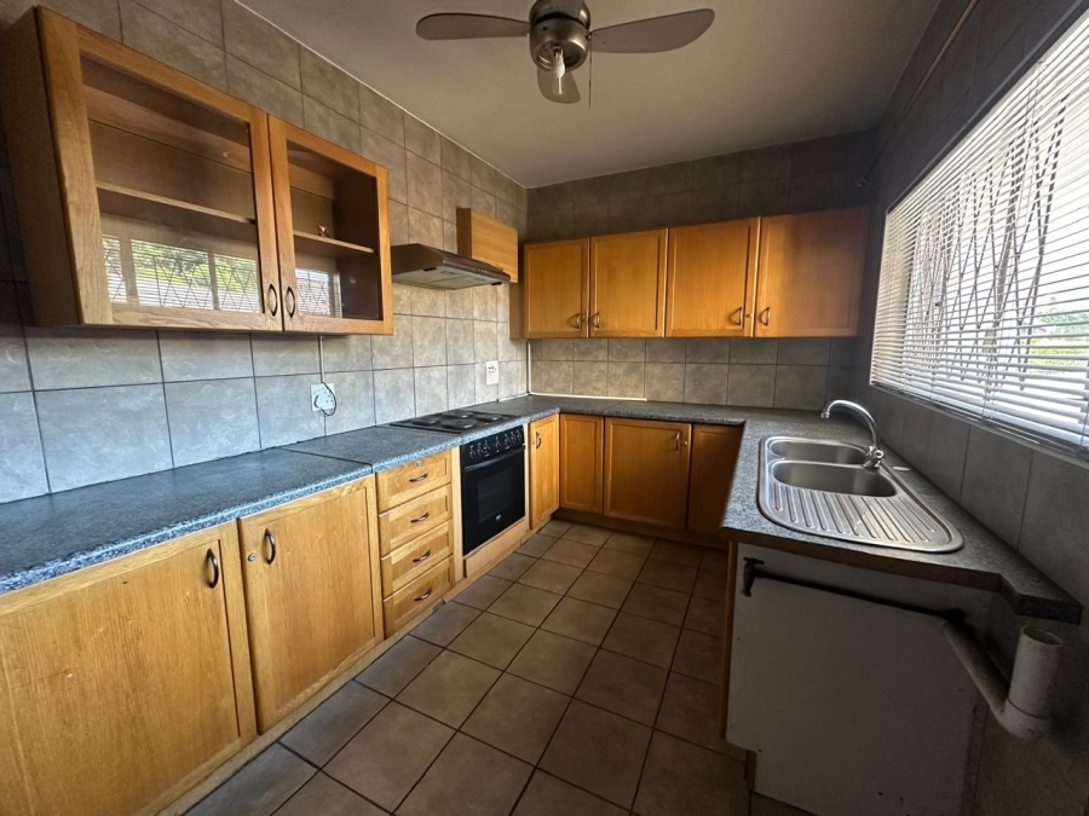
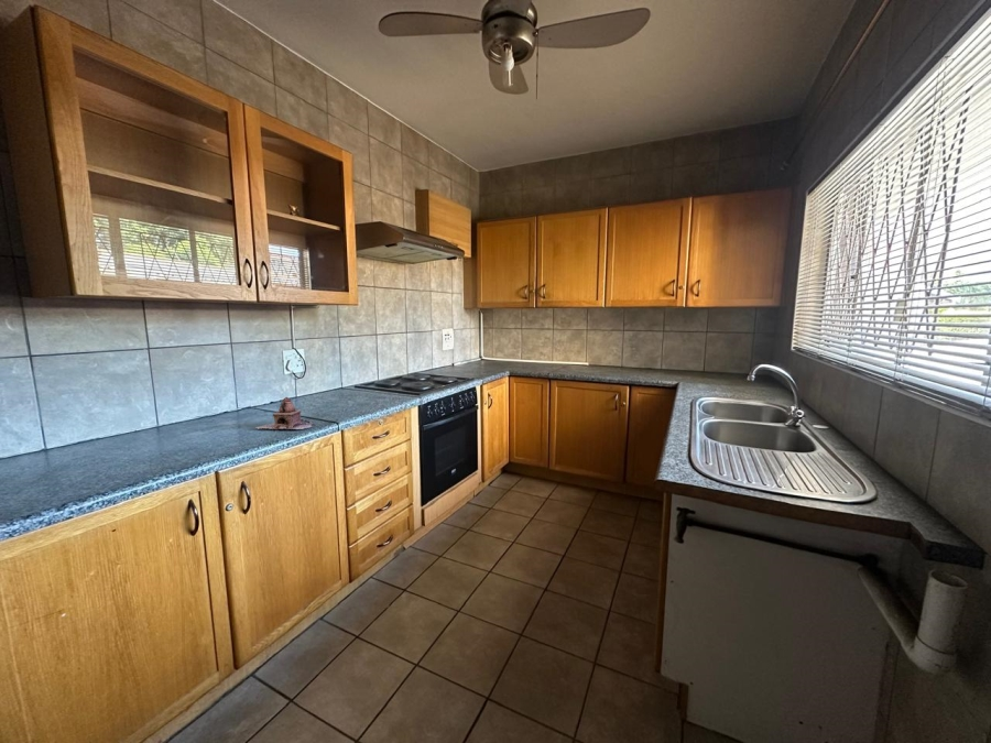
+ teapot (288, 412)
